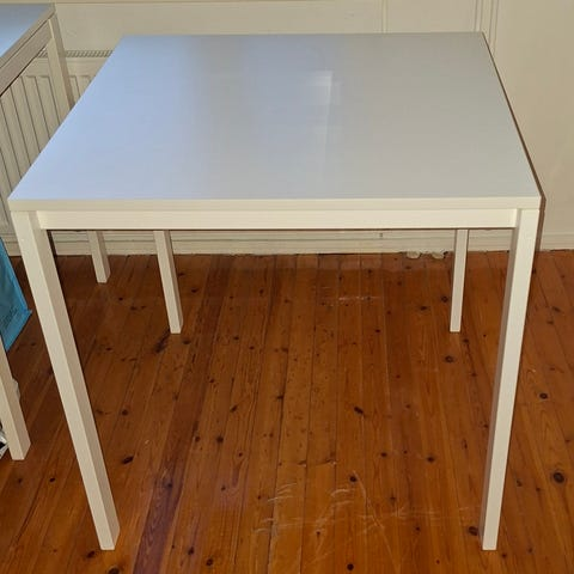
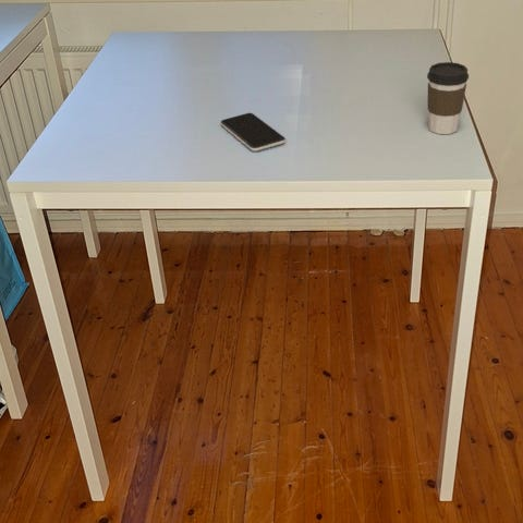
+ coffee cup (446, 99)
+ smartphone (252, 131)
